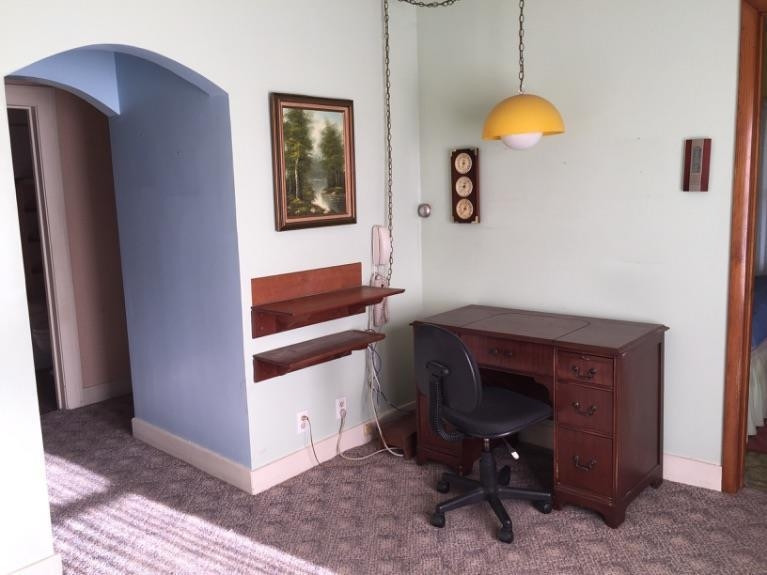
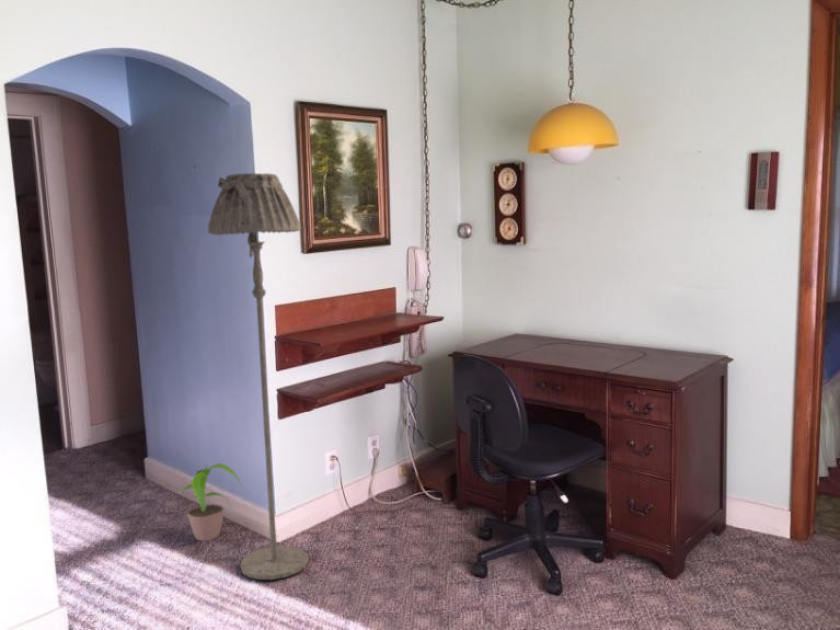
+ potted plant (205, 501)
+ floor lamp (263, 375)
